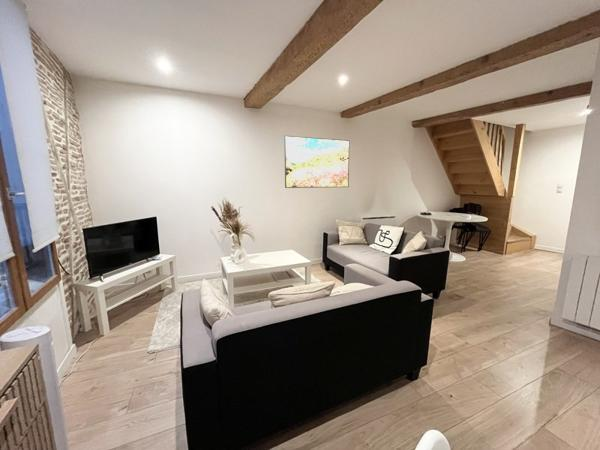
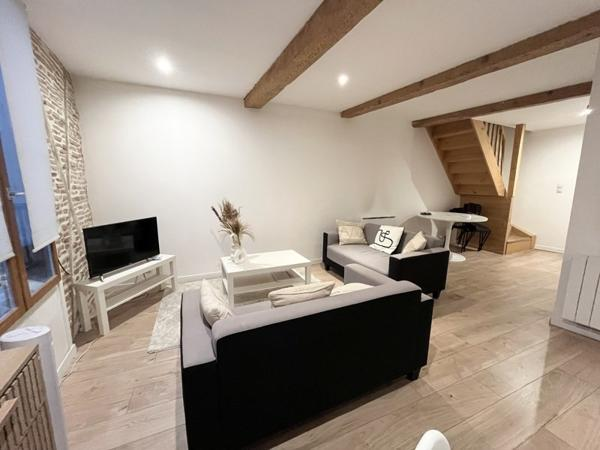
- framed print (318, 163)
